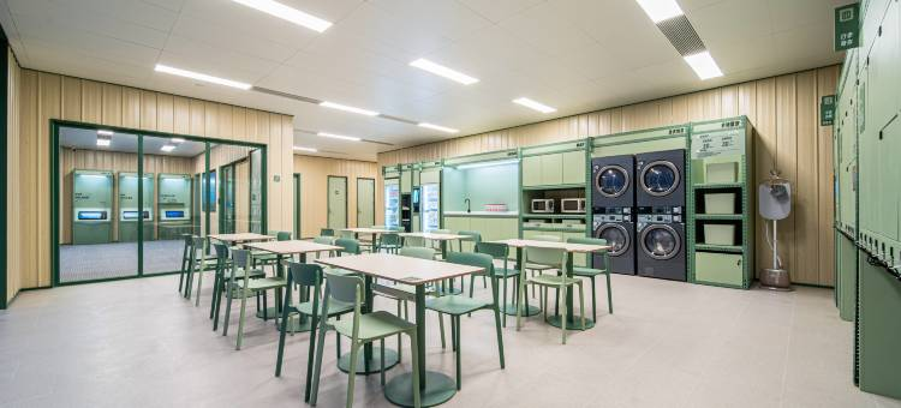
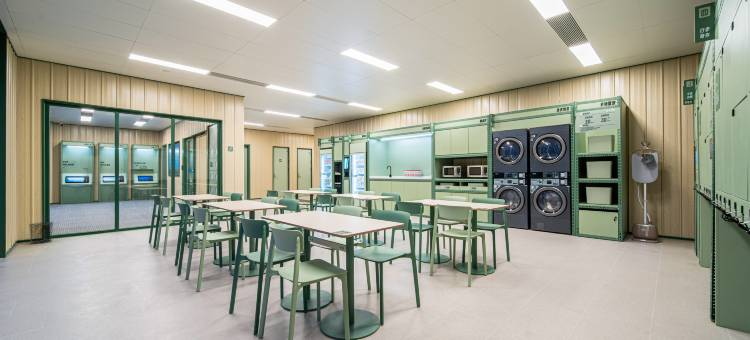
+ trash can (41, 232)
